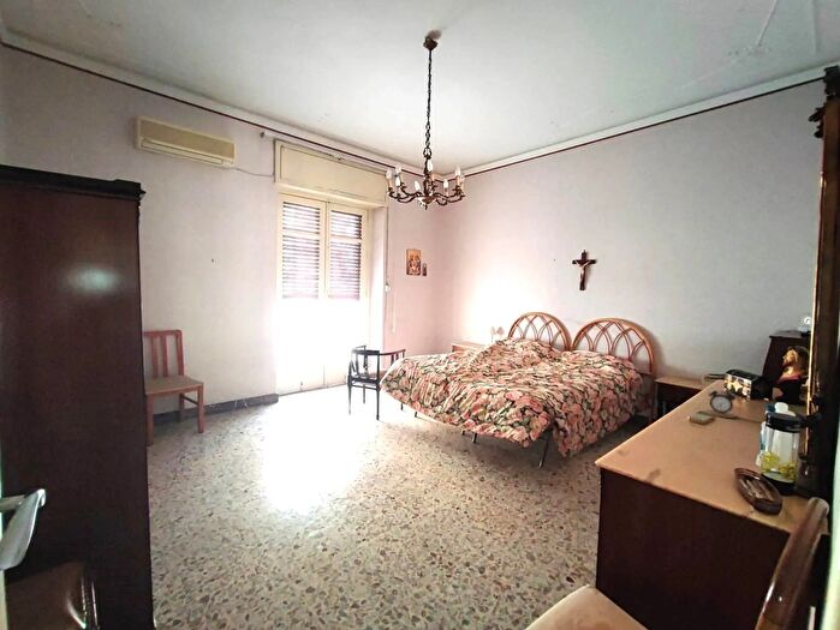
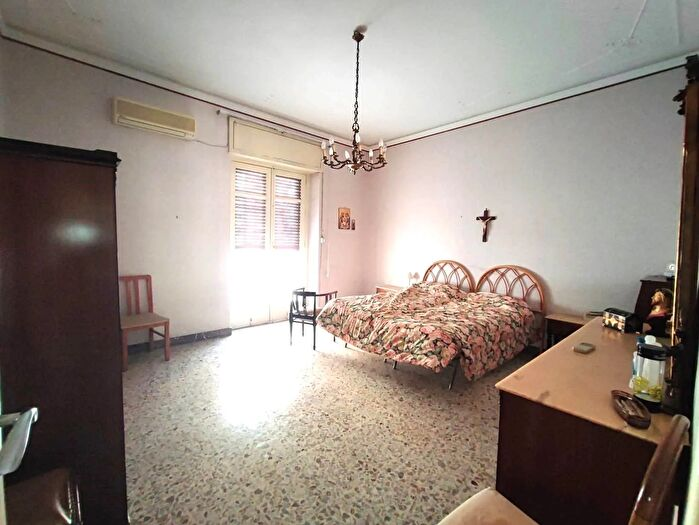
- alarm clock (721, 401)
